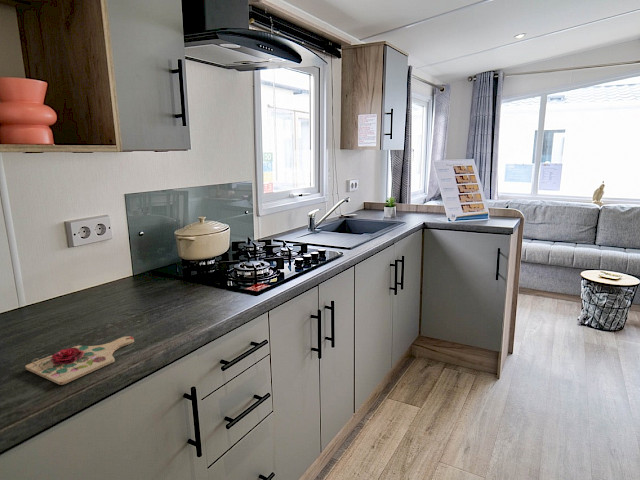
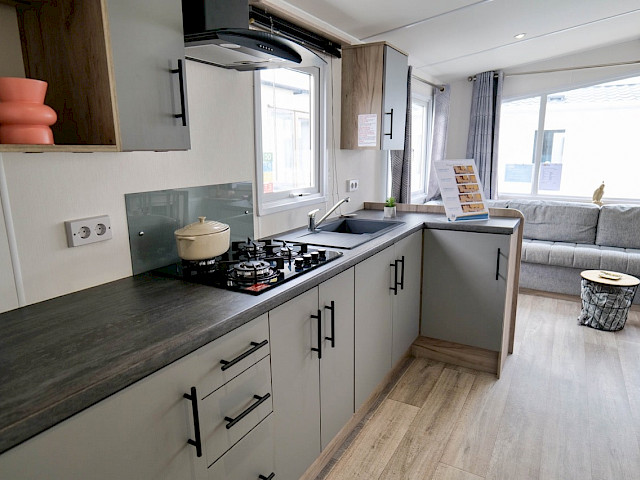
- cutting board (90, 351)
